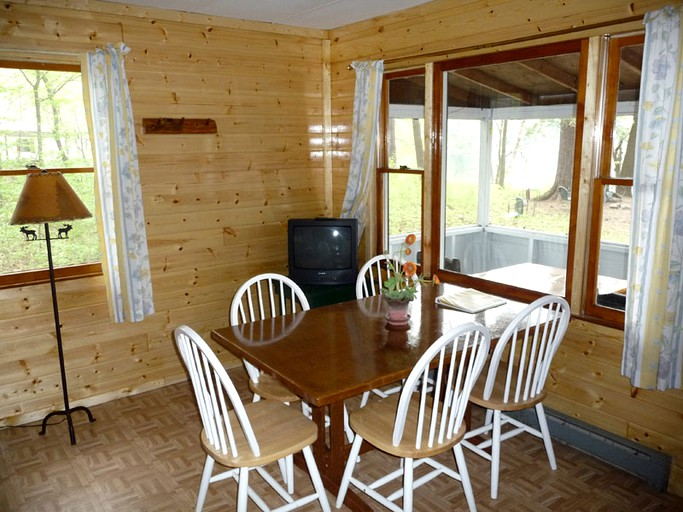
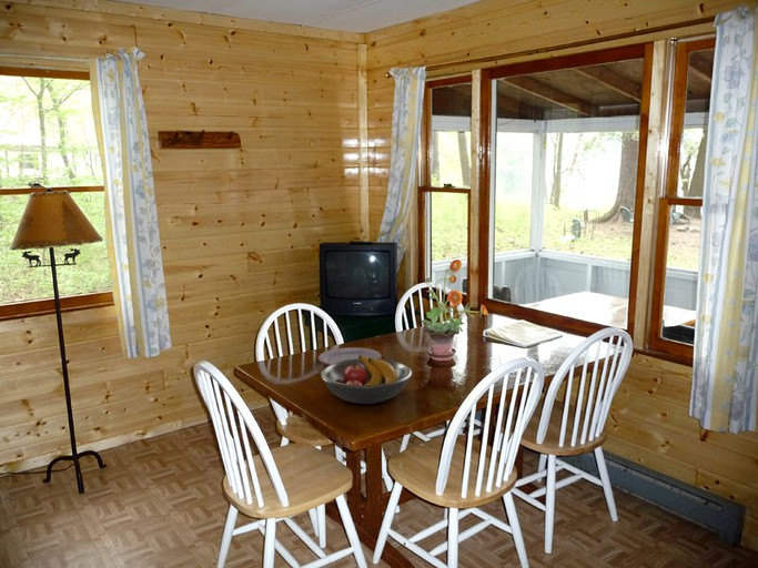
+ fruit bowl (366, 381)
+ plate (350, 358)
